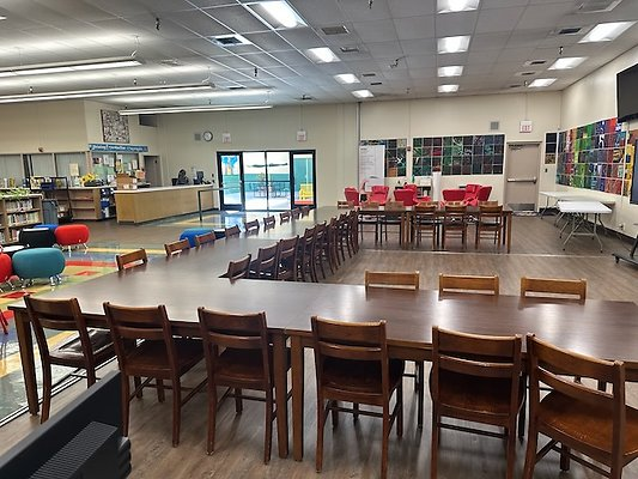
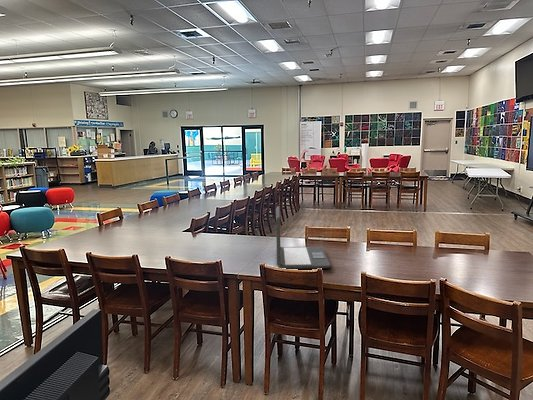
+ laptop (301, 247)
